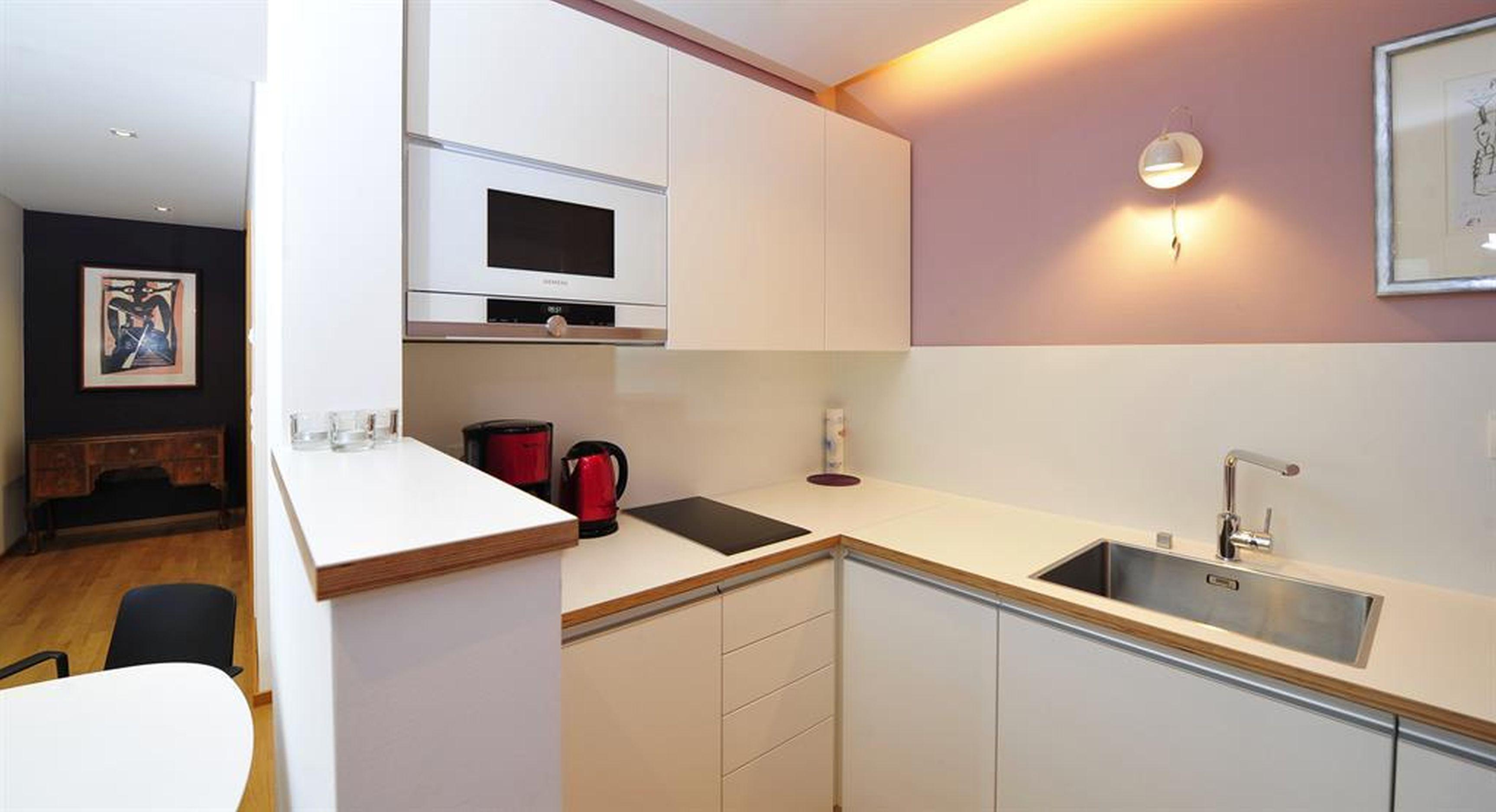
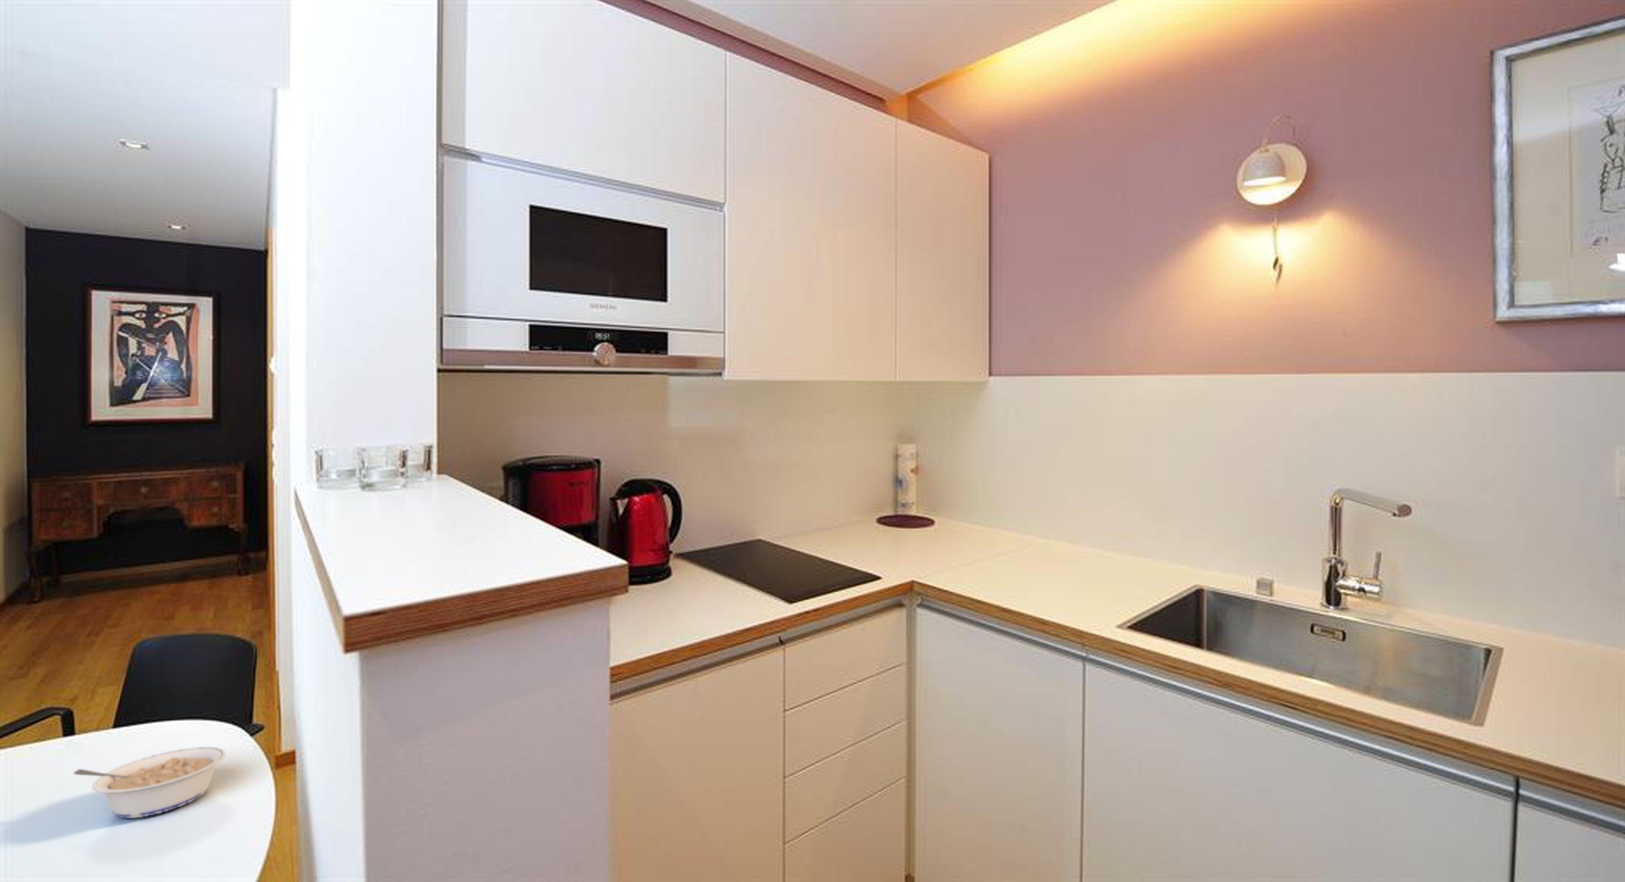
+ legume (156, 782)
